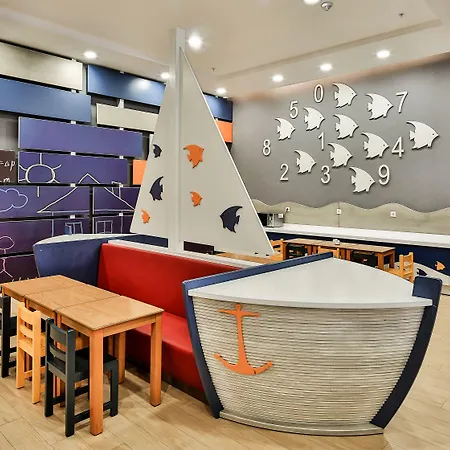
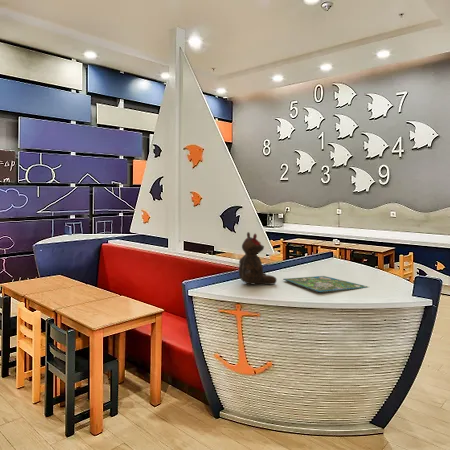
+ teddy bear (257, 258)
+ board game (330, 282)
